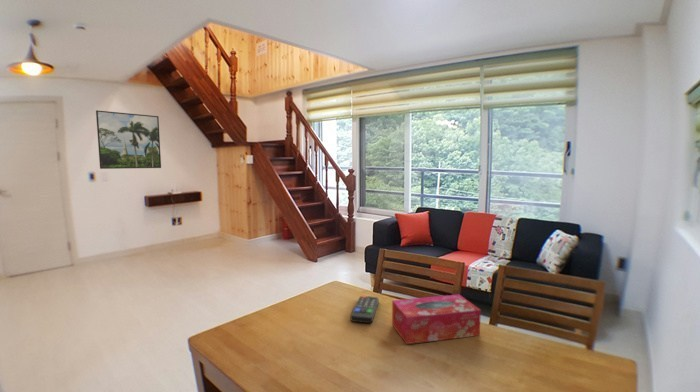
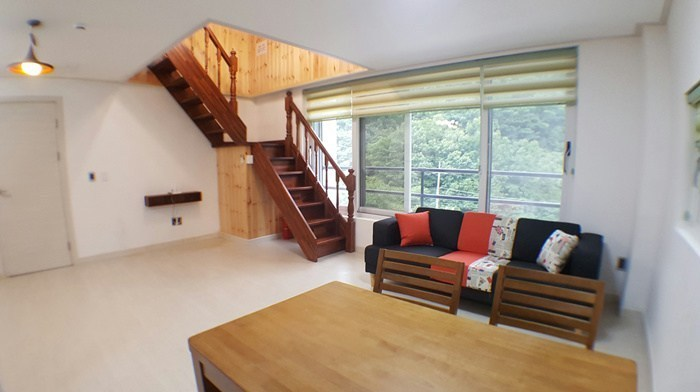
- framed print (130, 141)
- remote control (365, 308)
- tissue box (434, 317)
